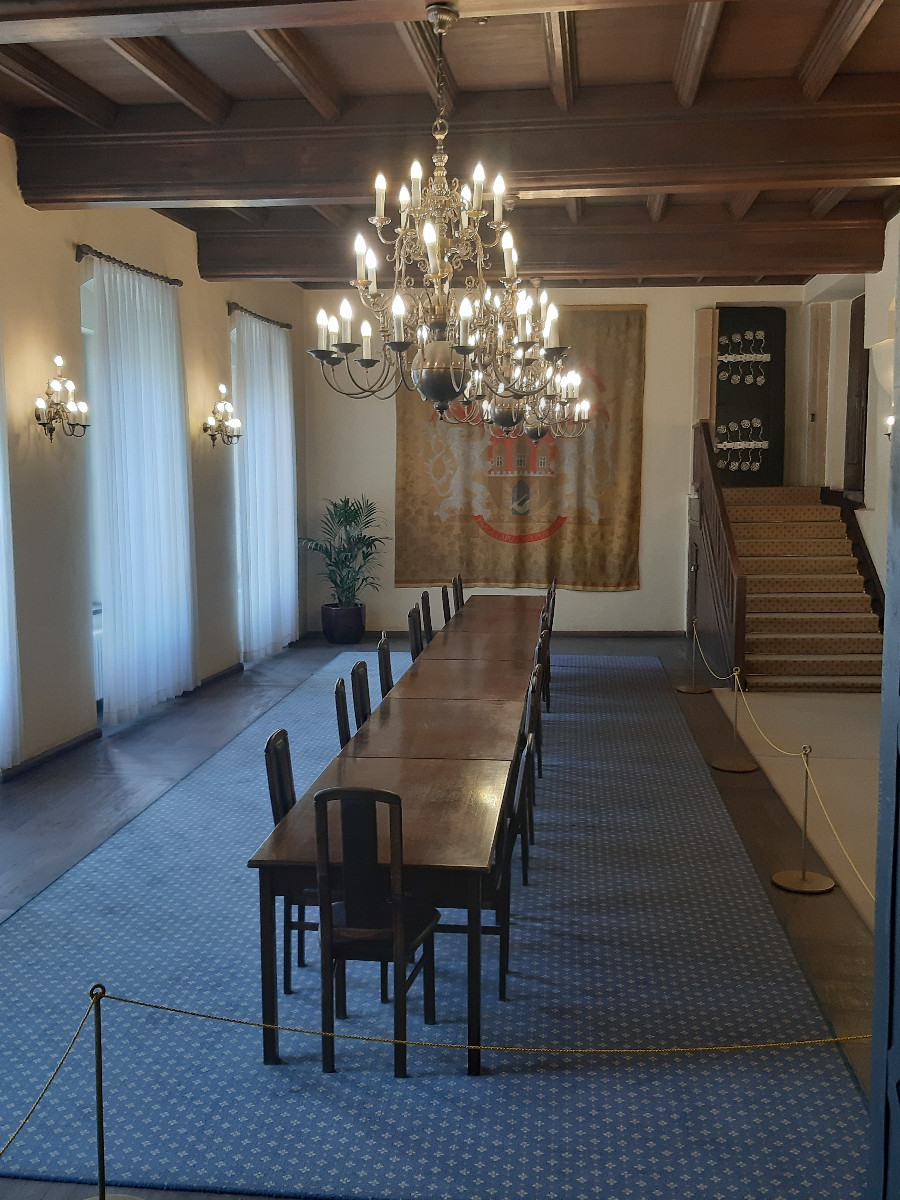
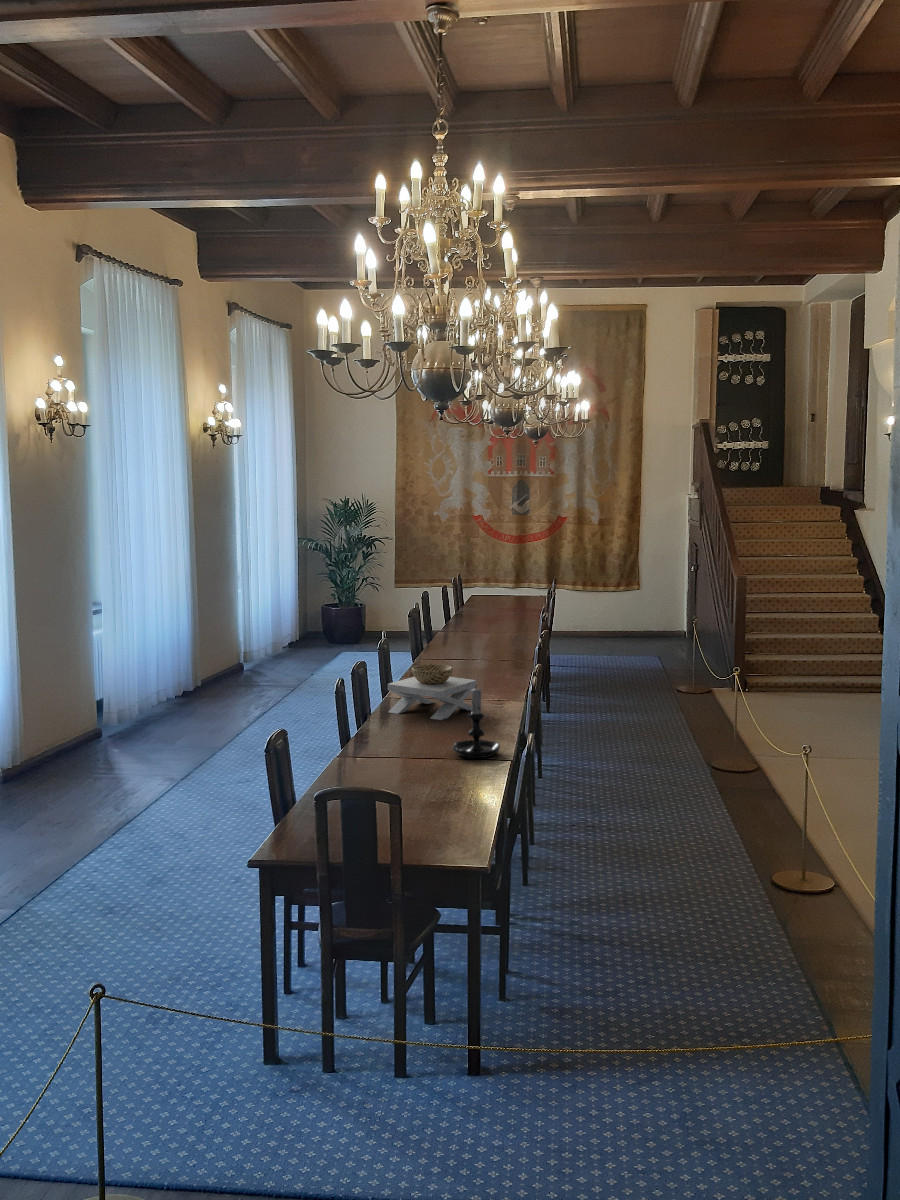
+ candle holder (476, 719)
+ decorative bowl (432, 688)
